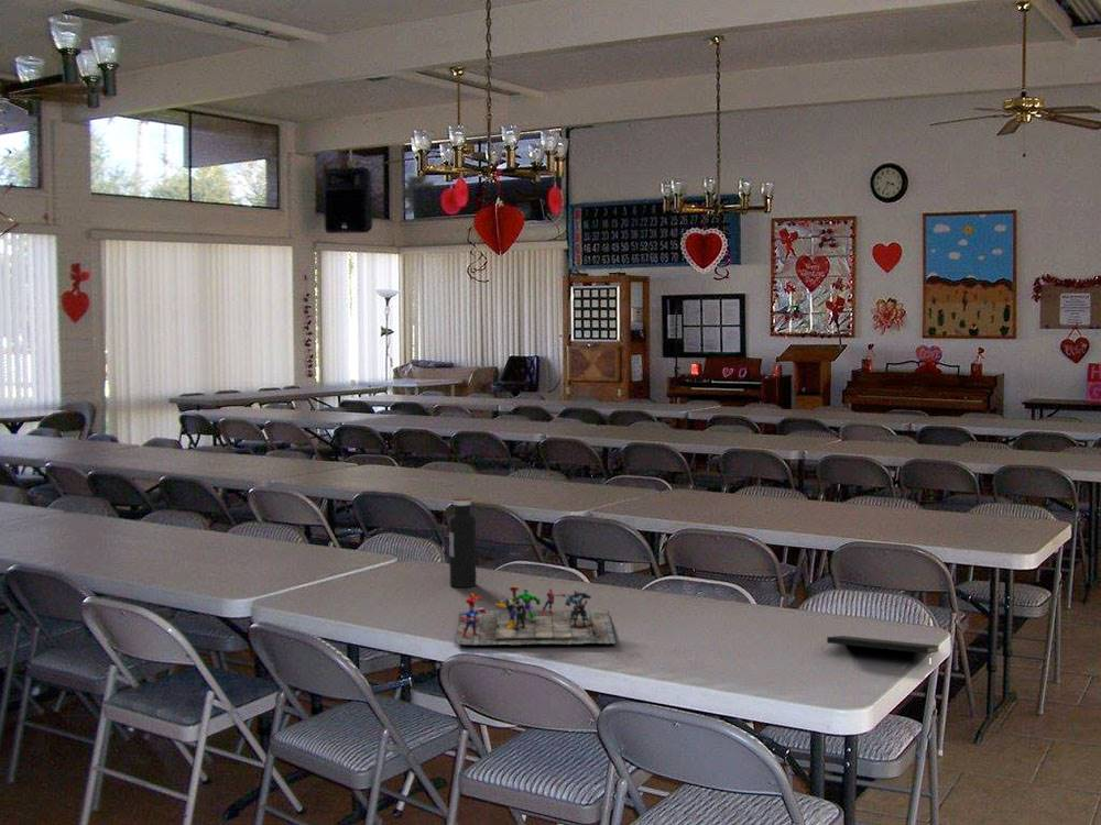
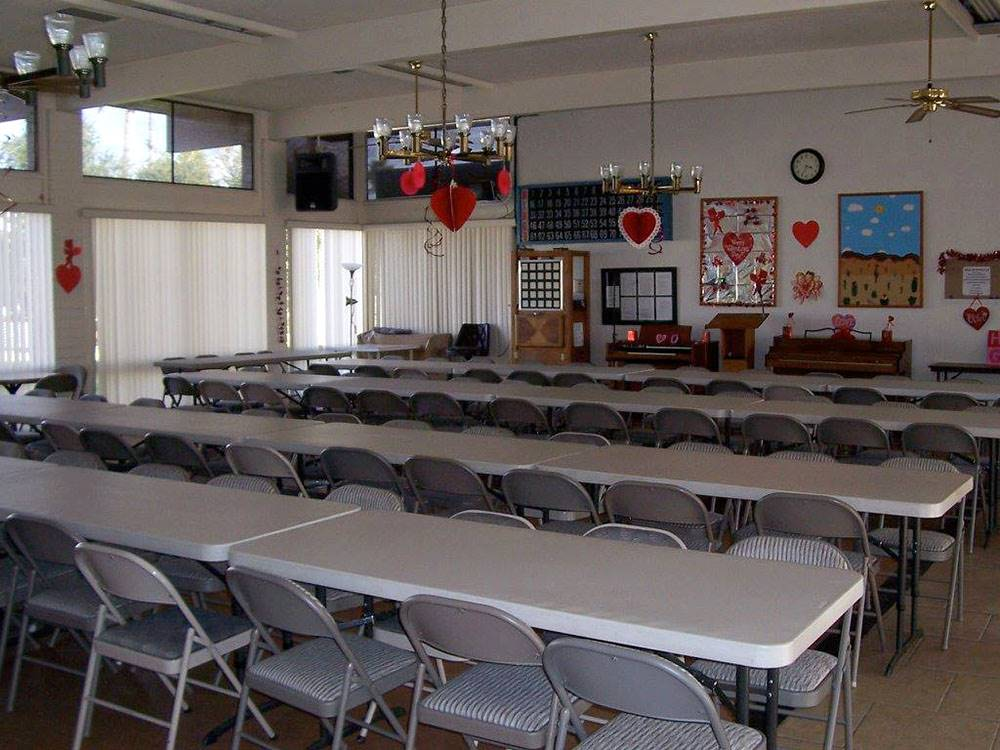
- board game (531, 607)
- notepad (883, 644)
- water bottle (462, 541)
